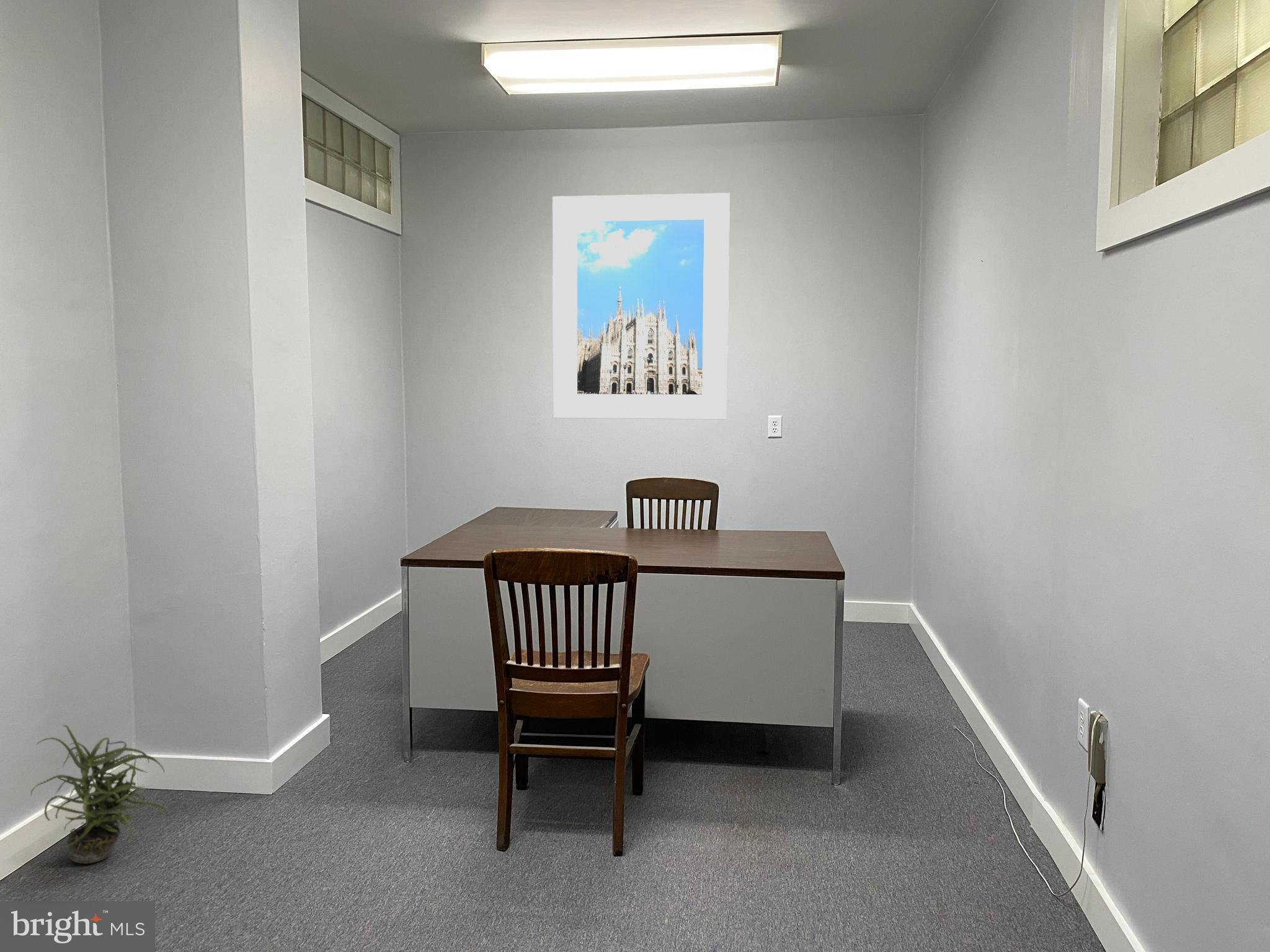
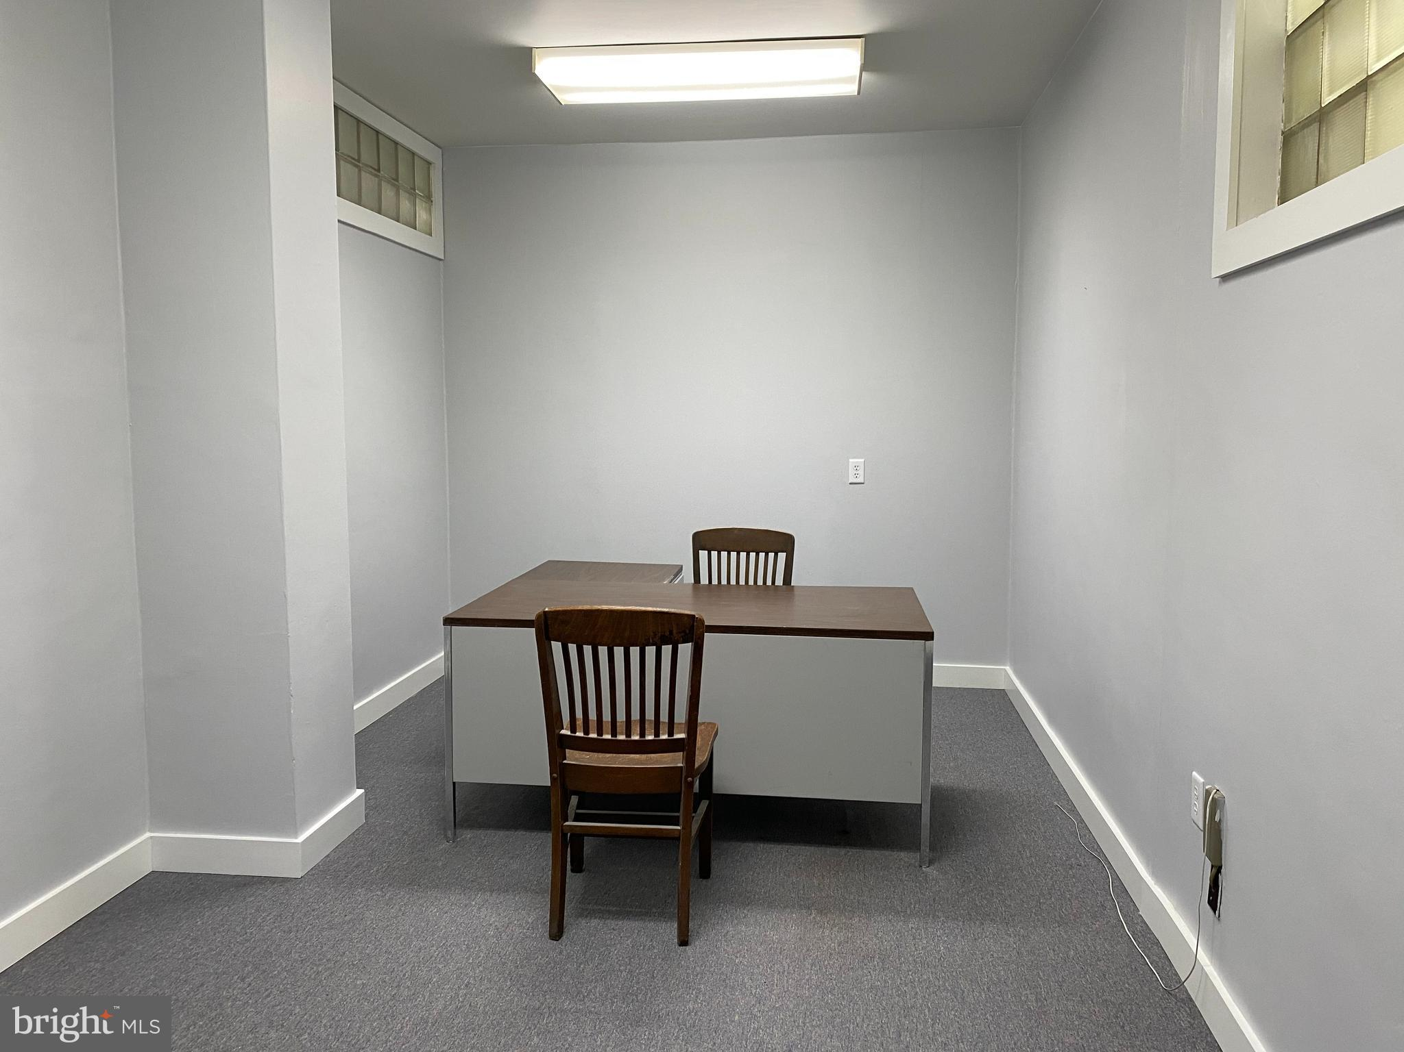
- potted plant (95, 789)
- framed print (639, 308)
